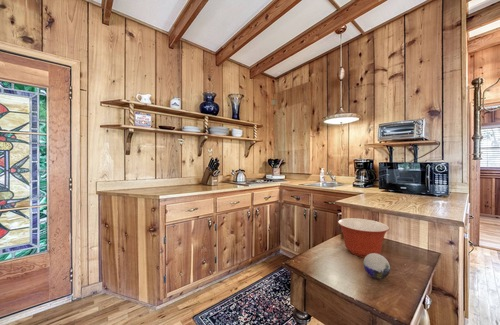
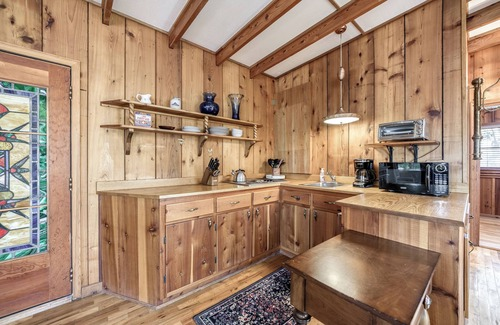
- decorative orb (376, 265)
- mixing bowl (362, 238)
